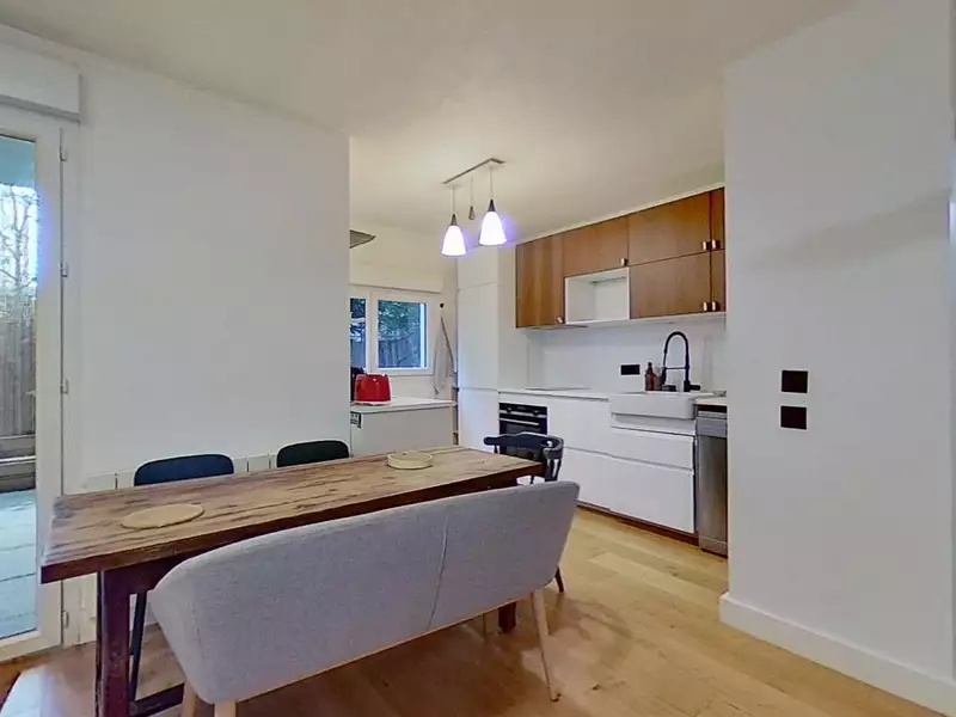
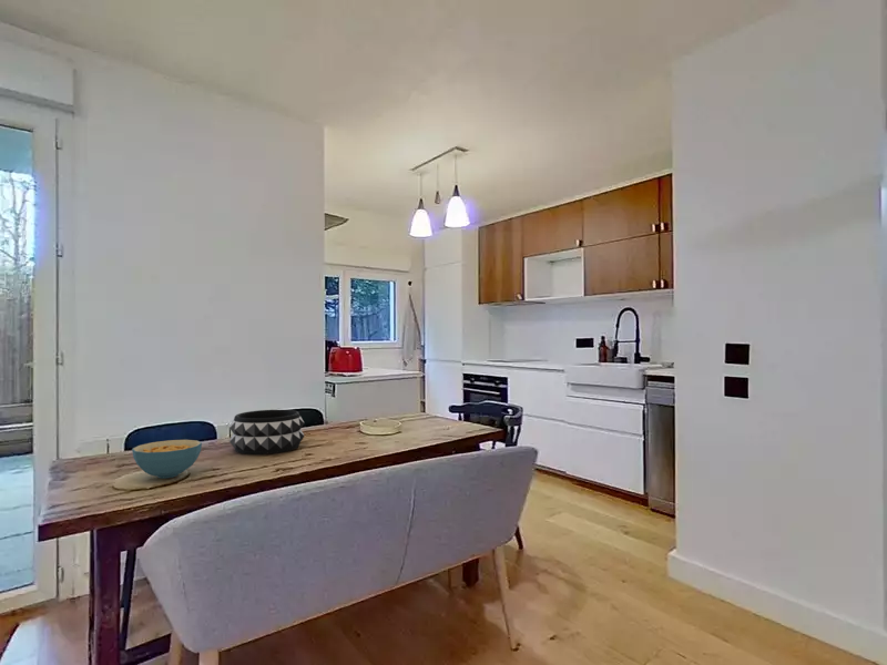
+ cereal bowl (167, 460)
+ decorative bowl (267, 430)
